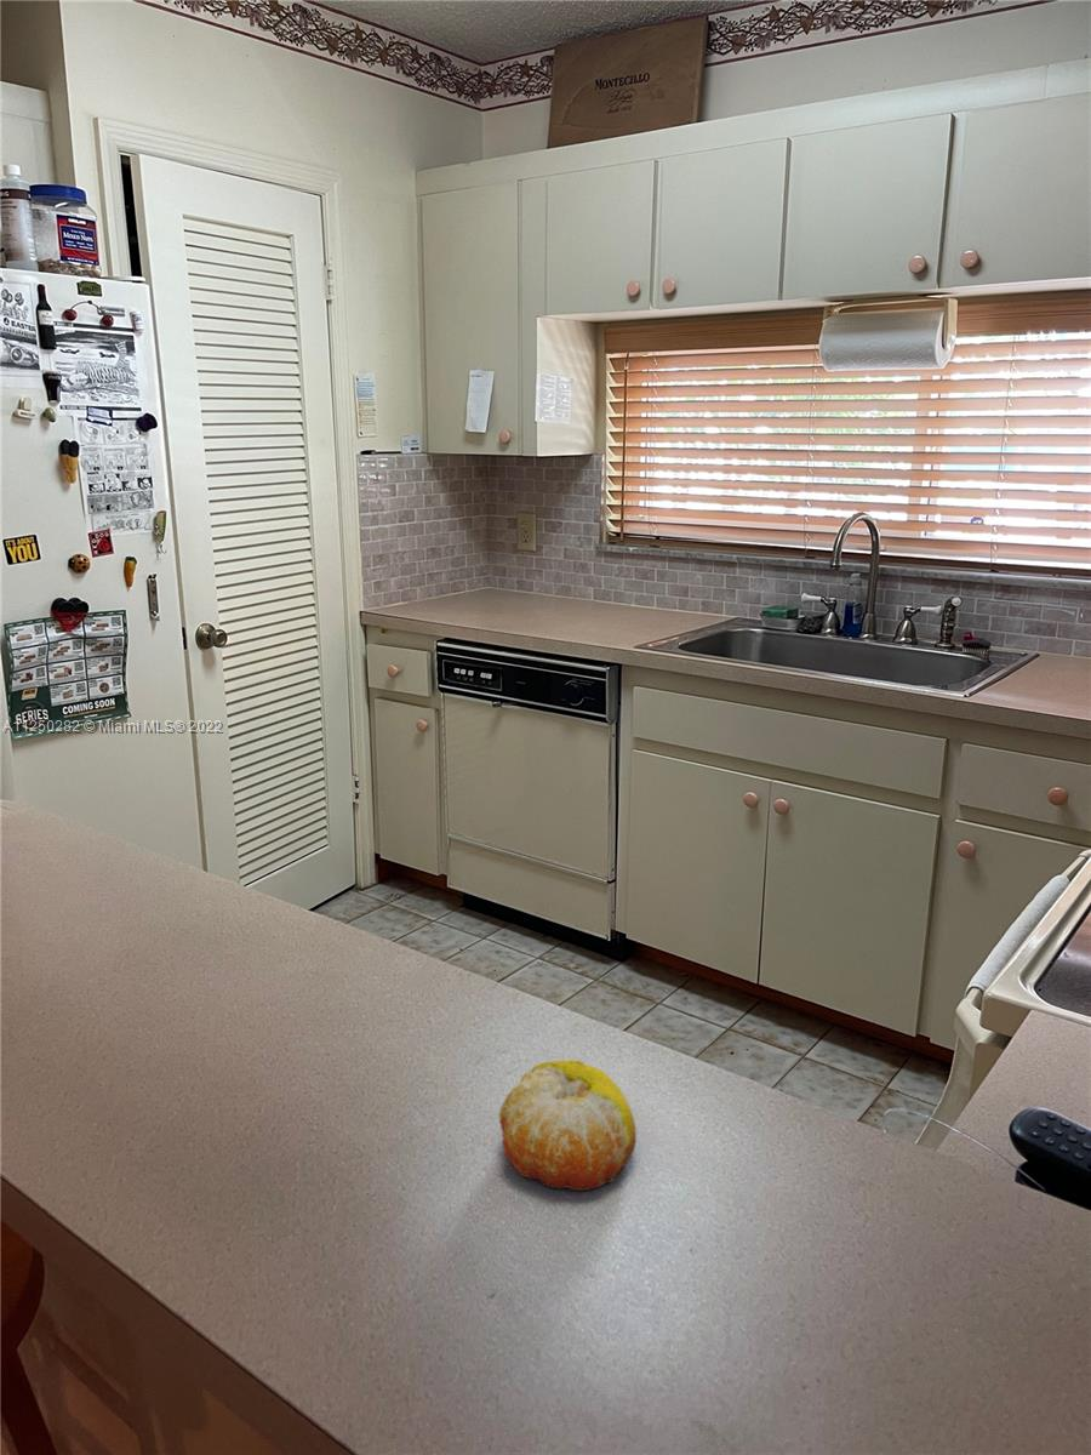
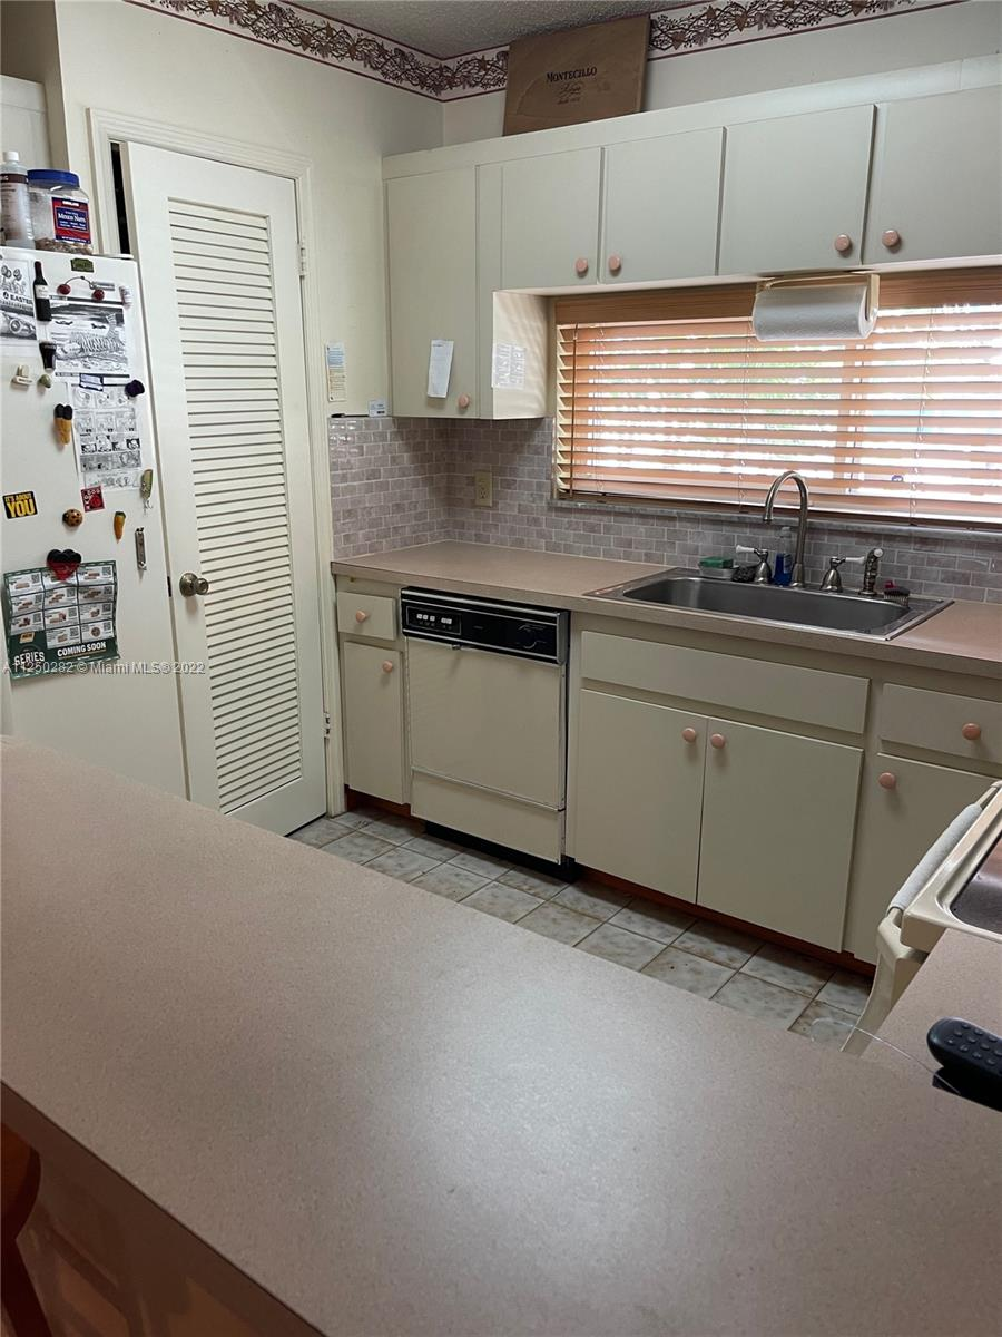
- fruit (565, 1118)
